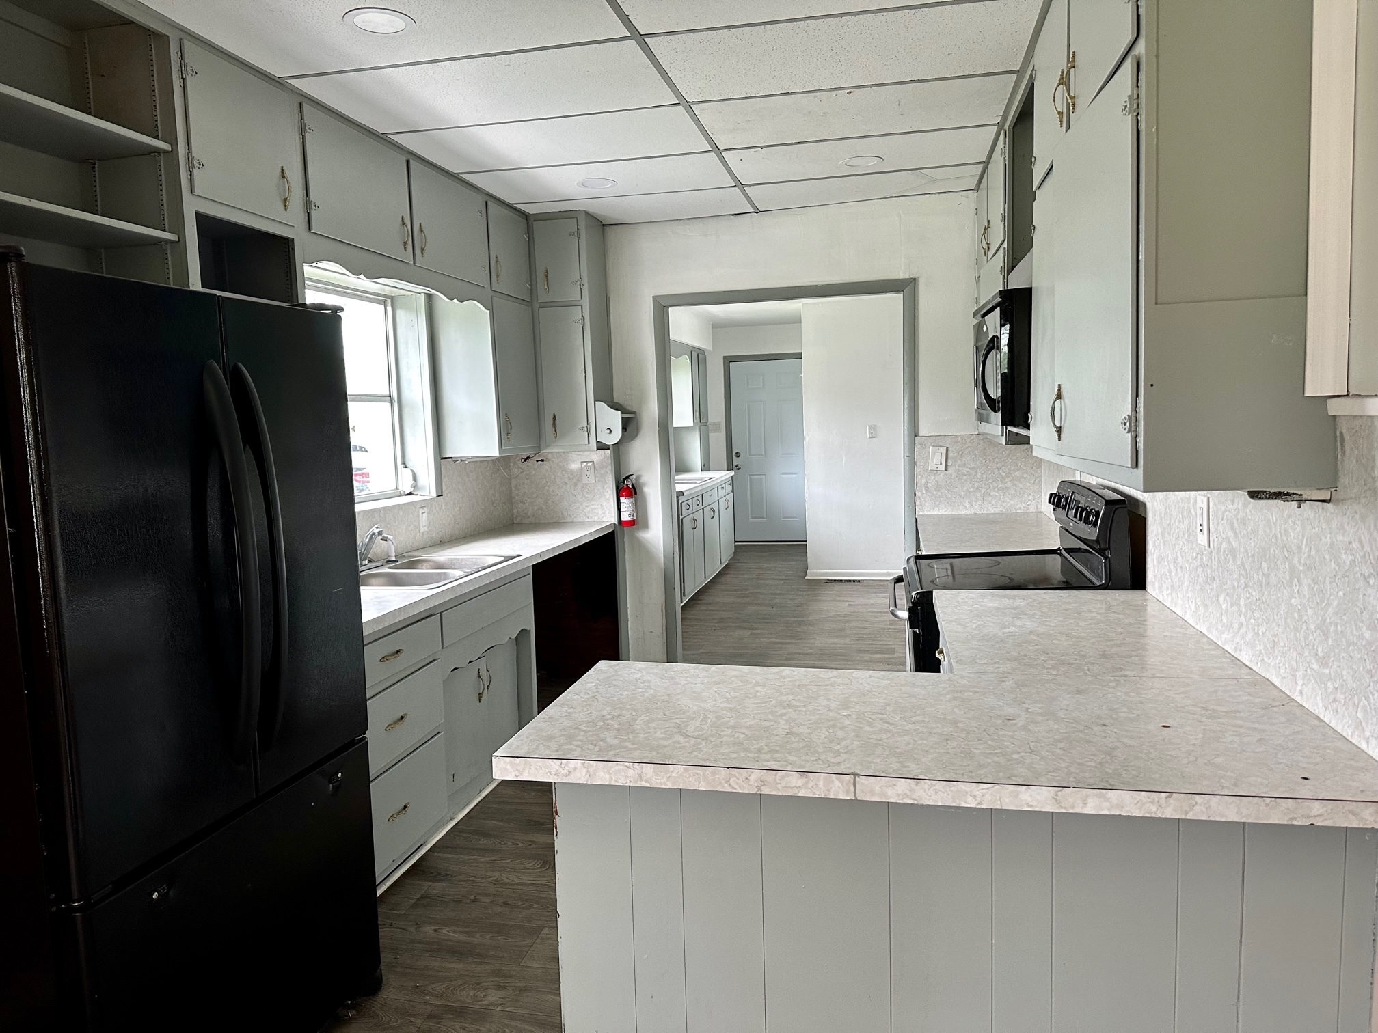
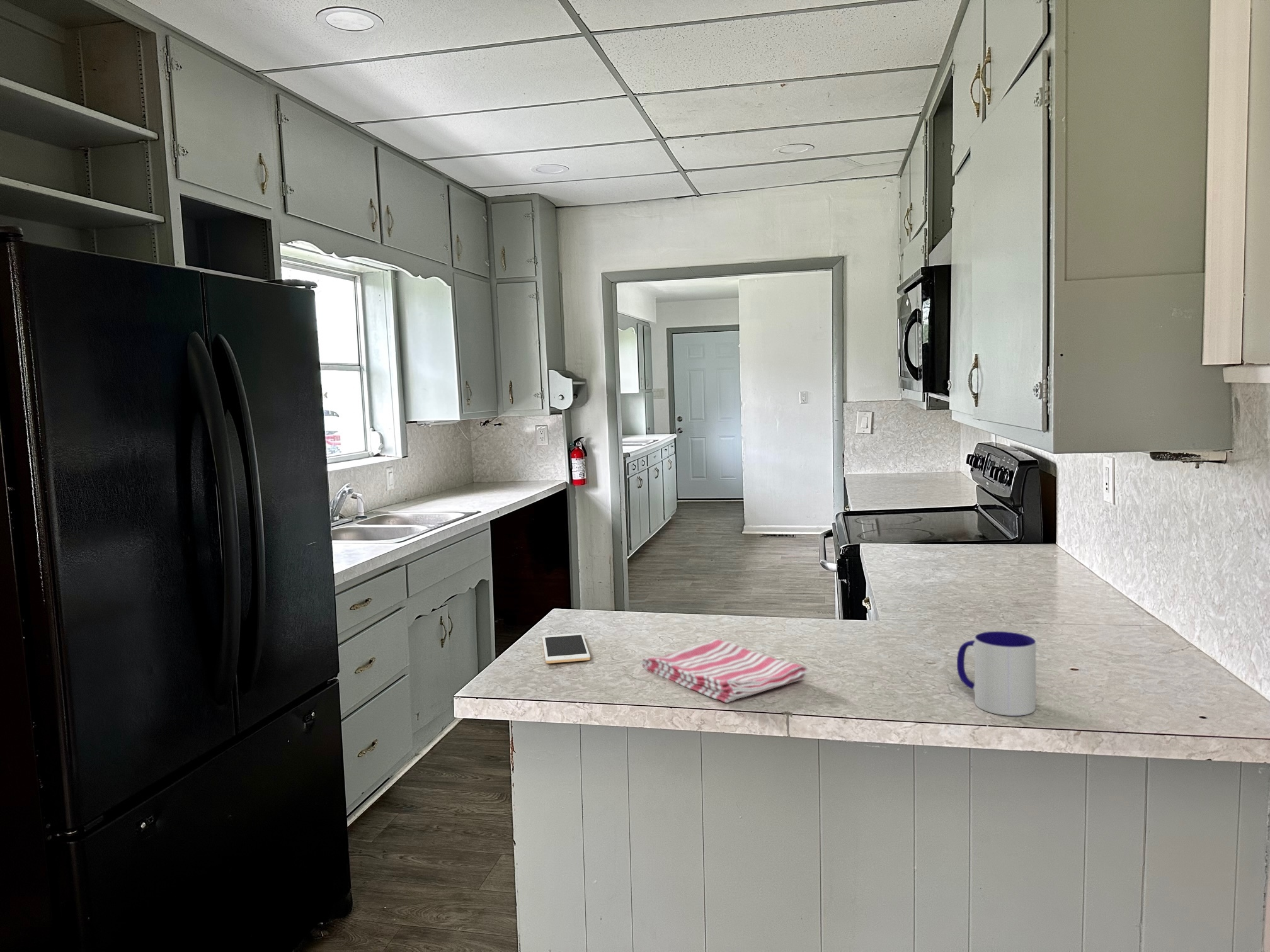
+ cell phone (565, 647)
+ mug (993, 669)
+ dish towel (721, 664)
